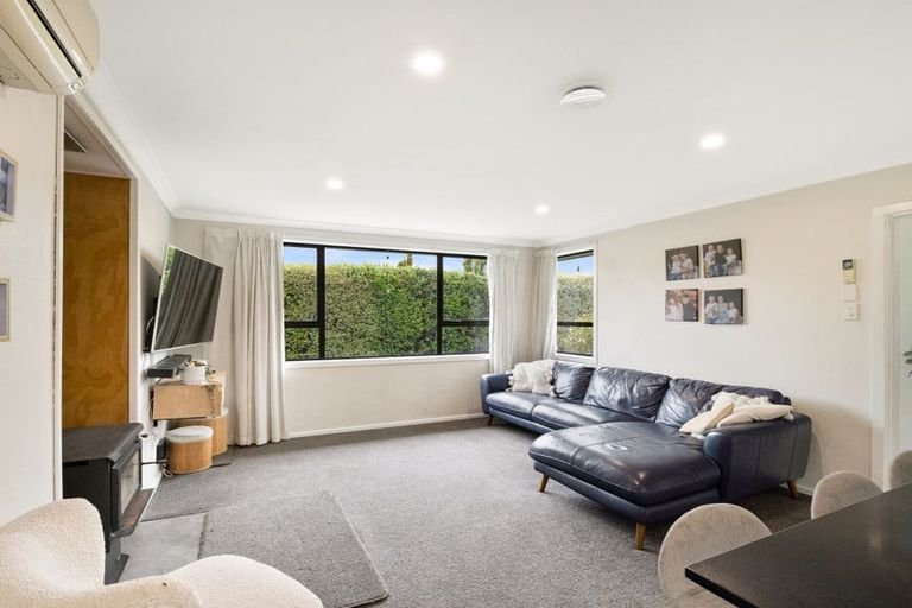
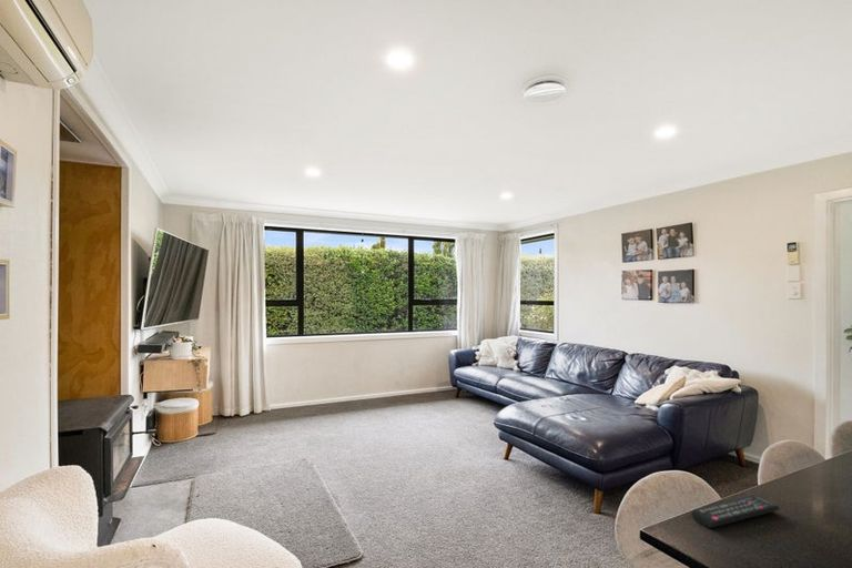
+ remote control (736, 511)
